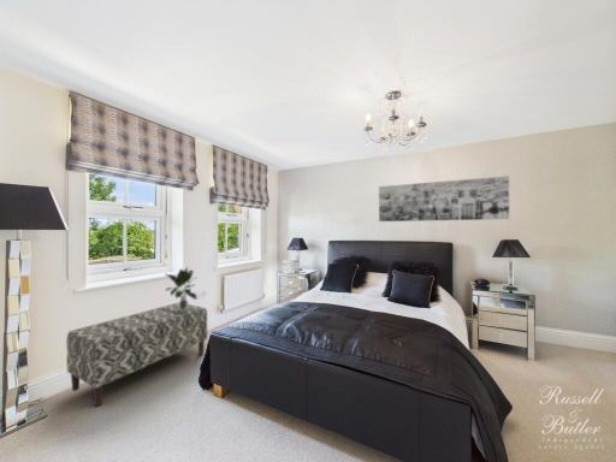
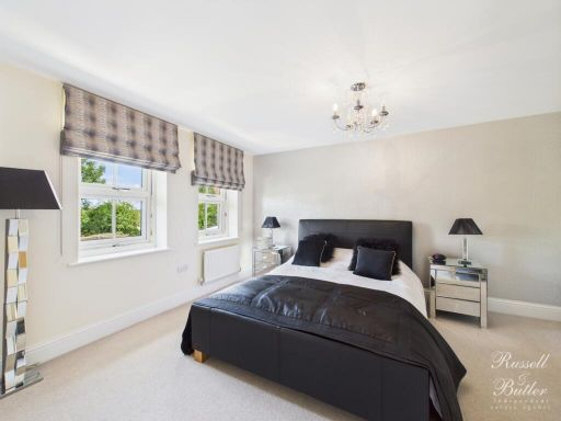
- wall art (437, 201)
- bench (146, 343)
- potted plant (182, 288)
